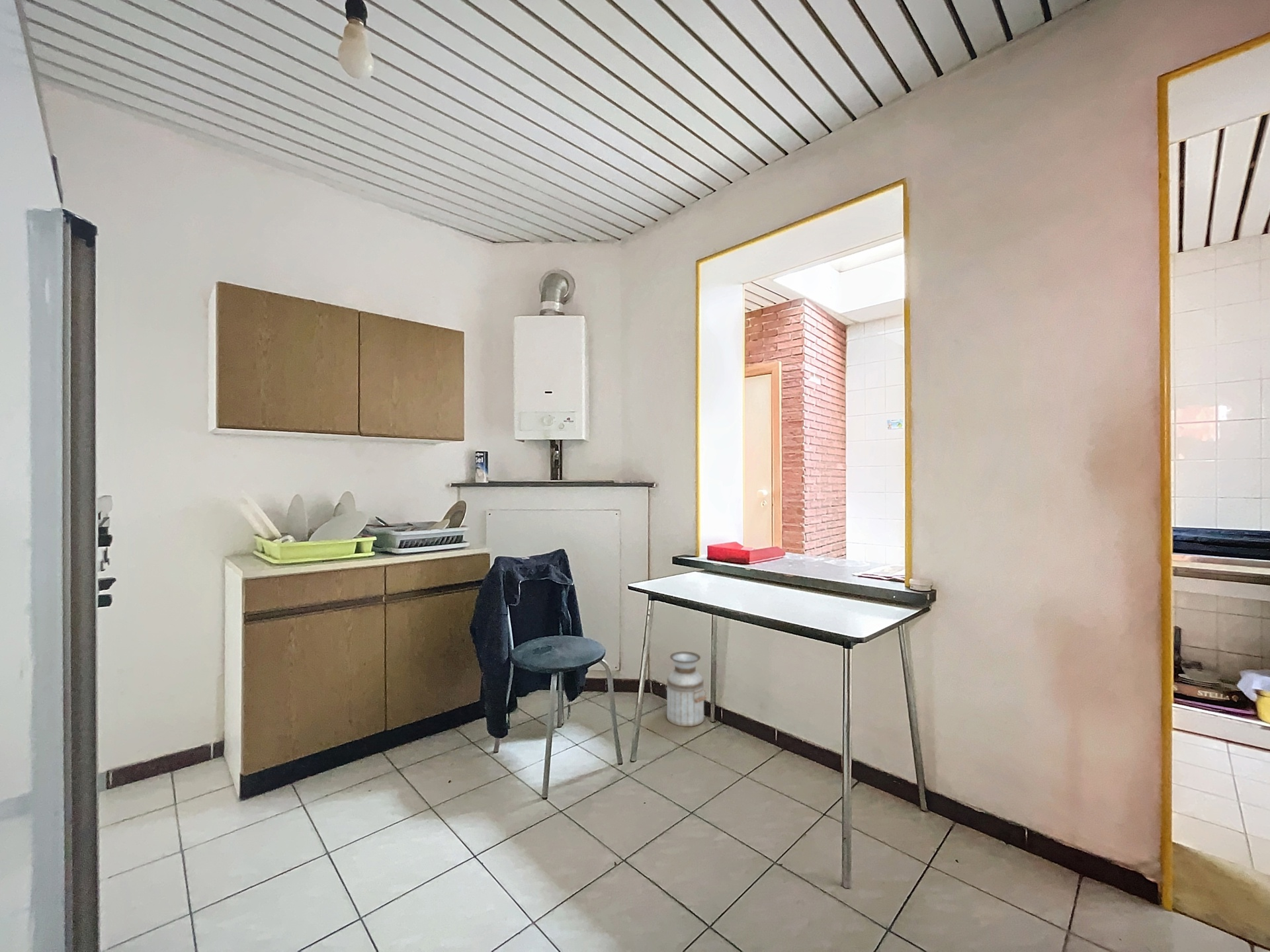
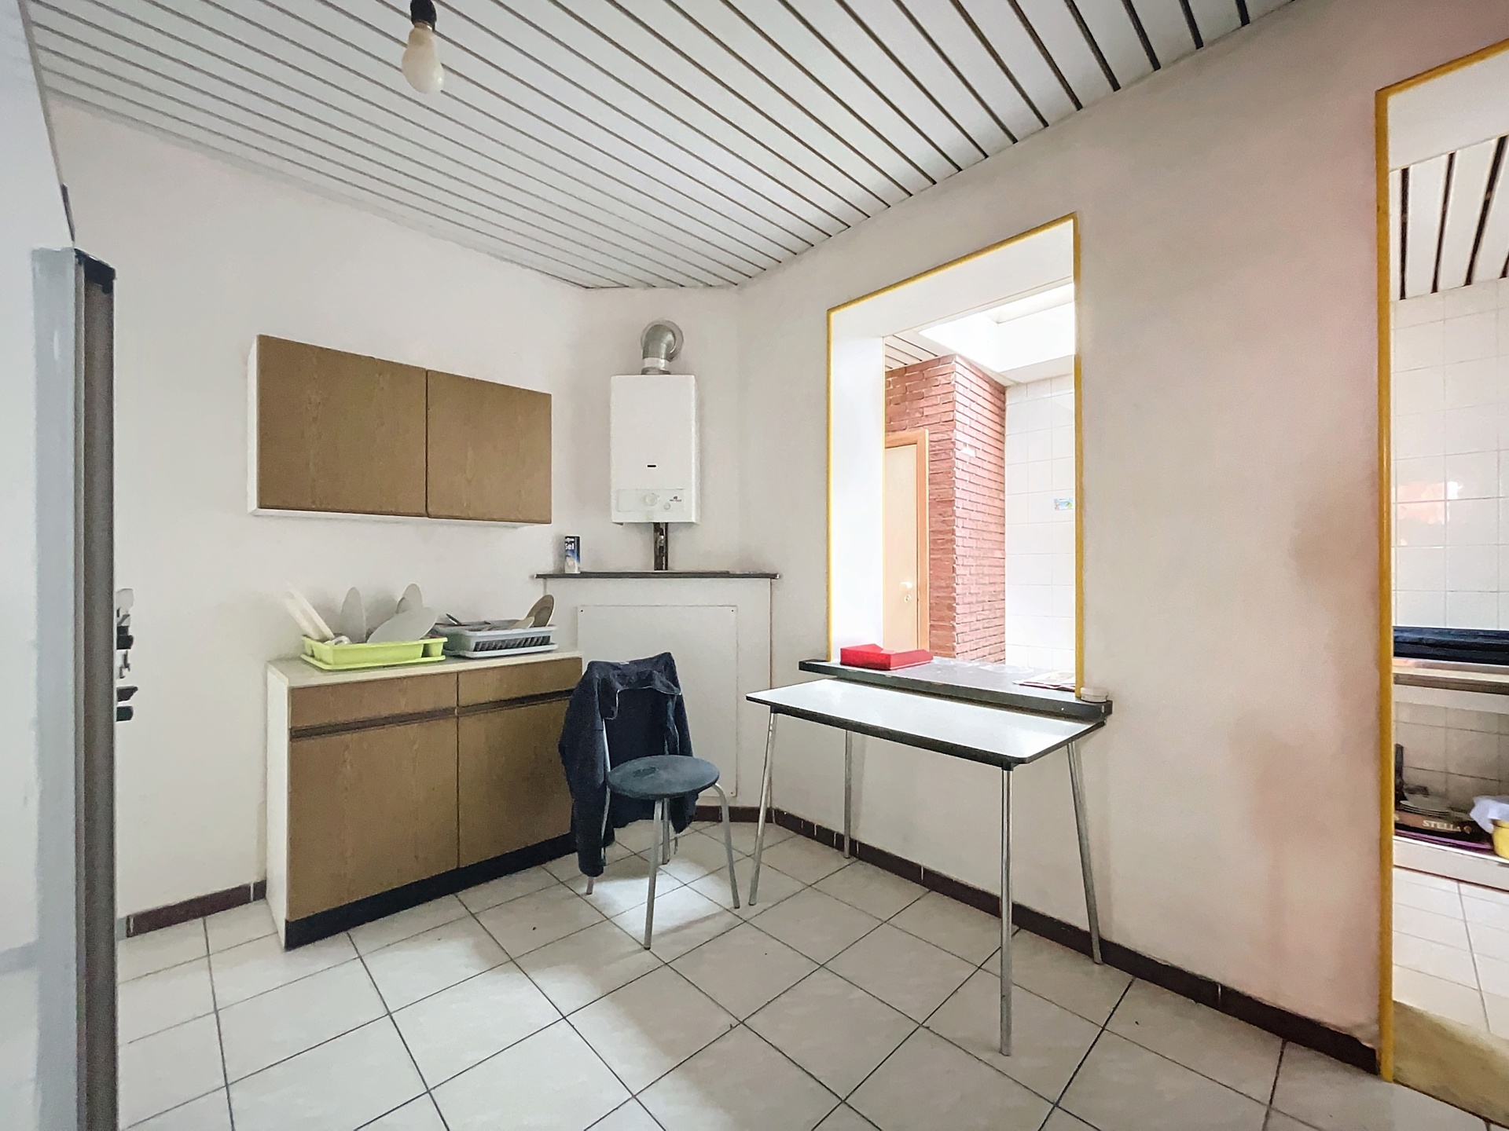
- planter (685, 687)
